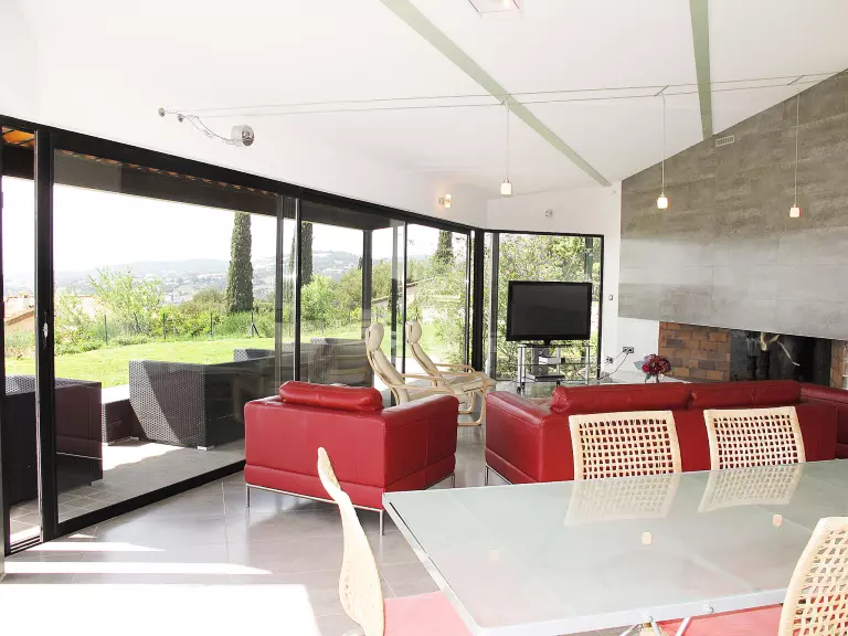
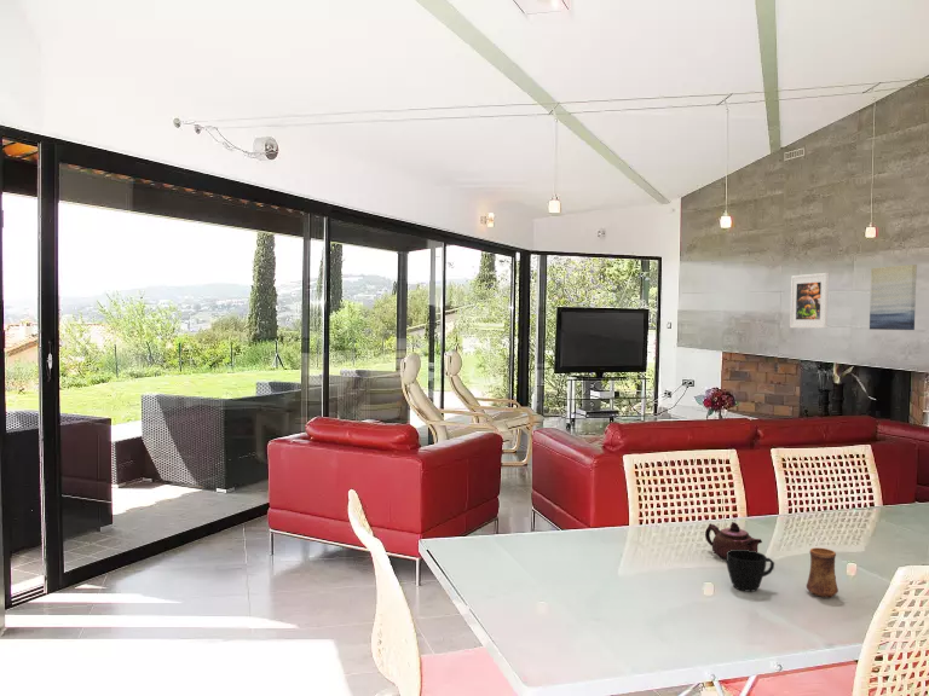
+ wall art (892, 297)
+ teapot (732, 539)
+ cup (823, 572)
+ cup (748, 572)
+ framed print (808, 301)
